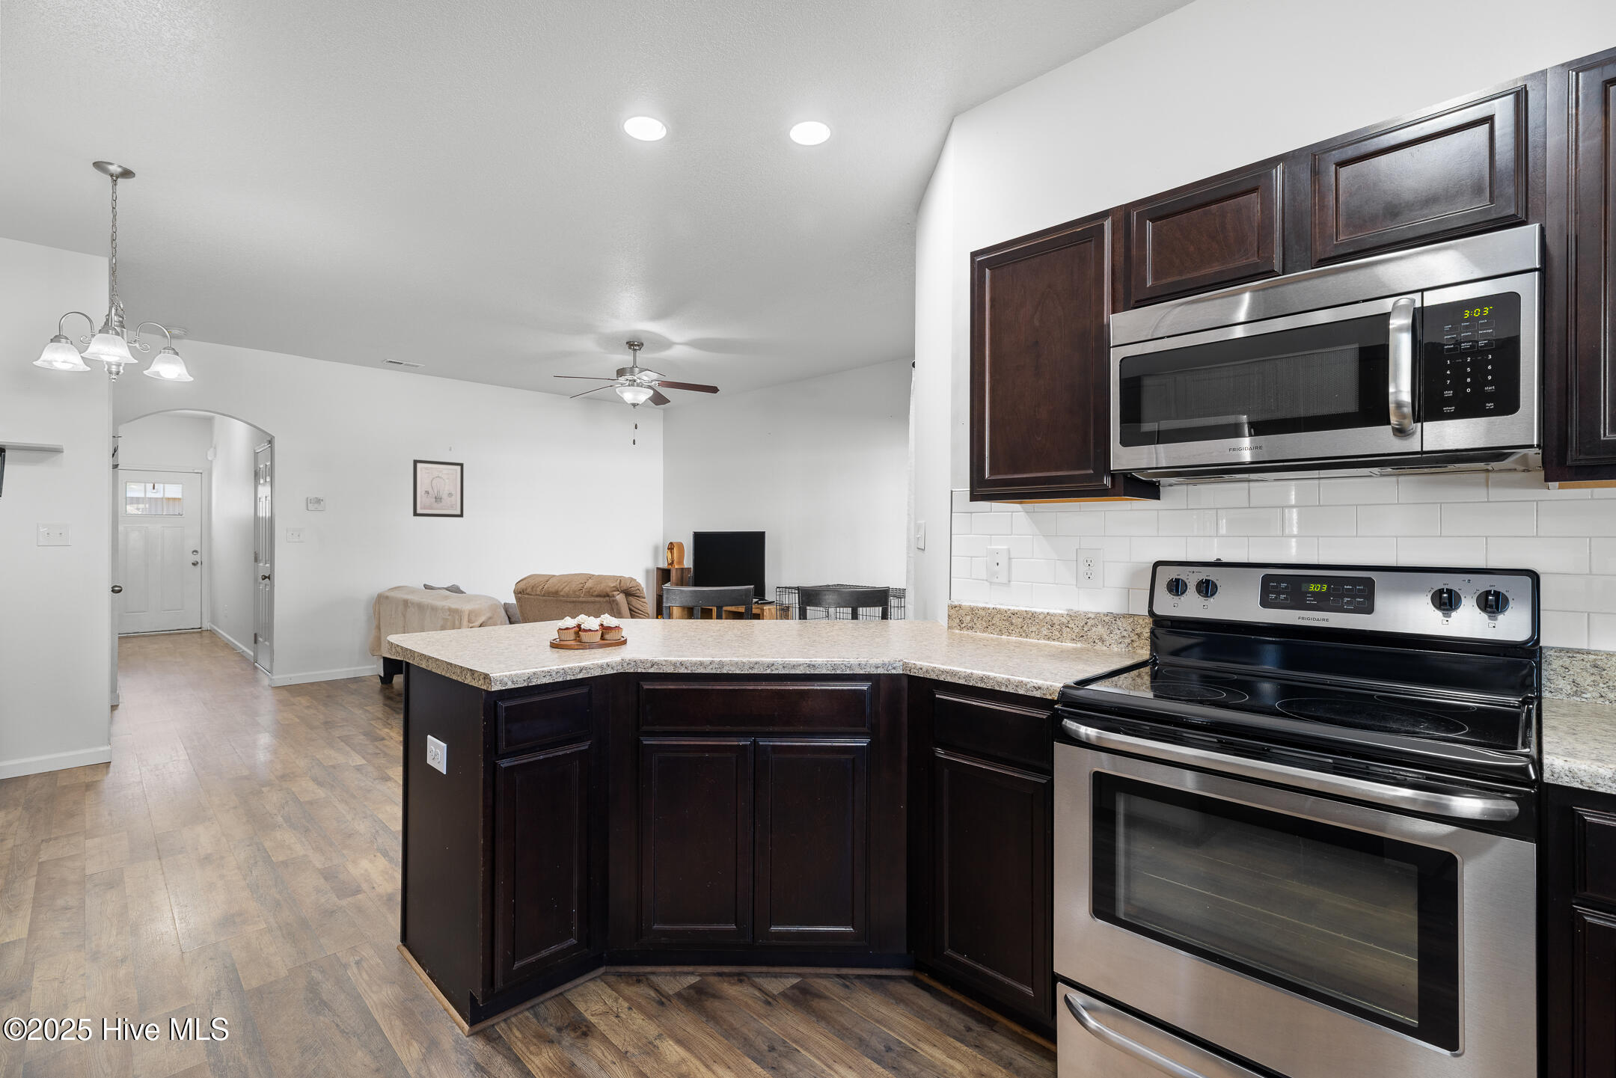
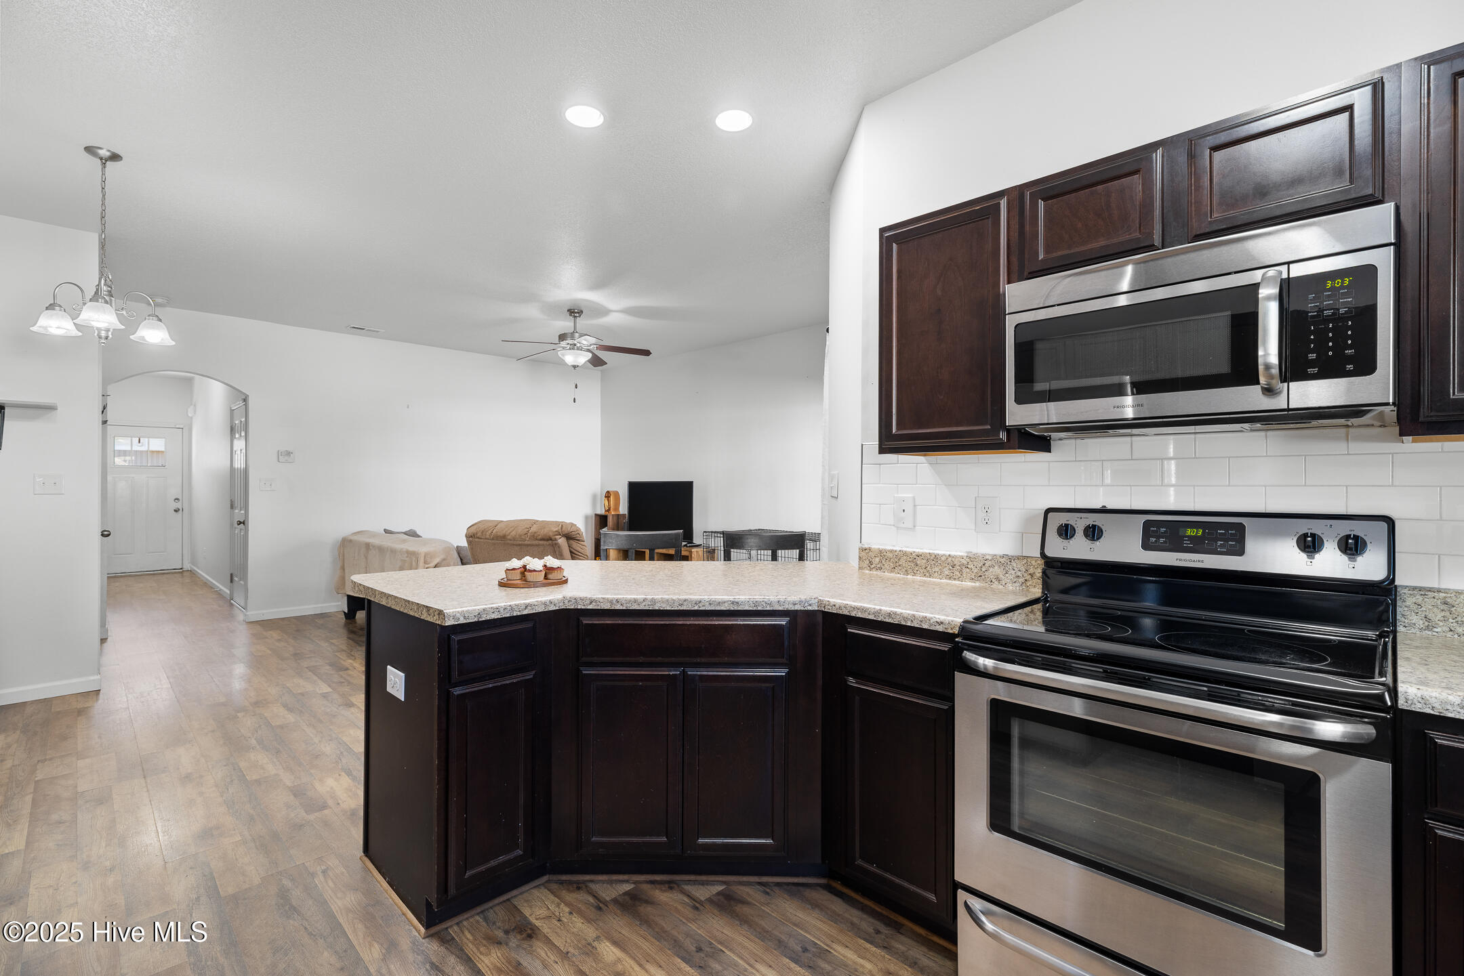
- wall art (438, 488)
